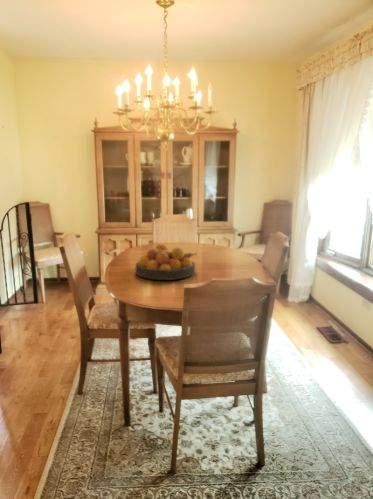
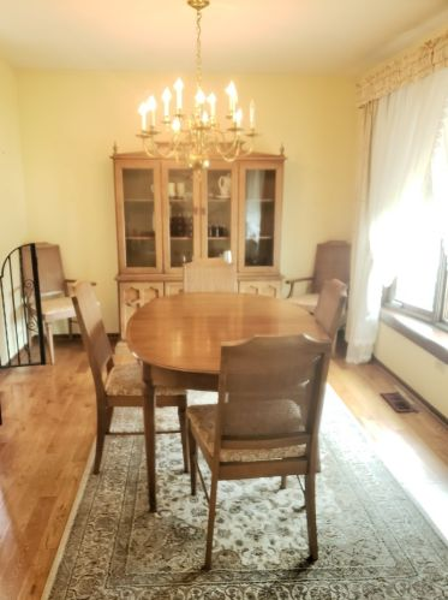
- fruit bowl (165, 259)
